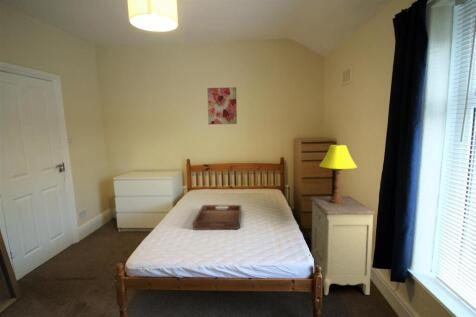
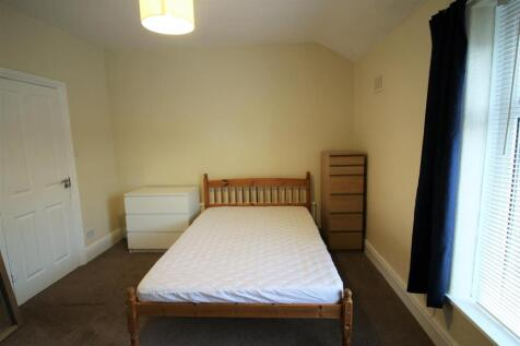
- serving tray (219, 215)
- table lamp (337, 173)
- wall art (222, 106)
- nightstand (334, 241)
